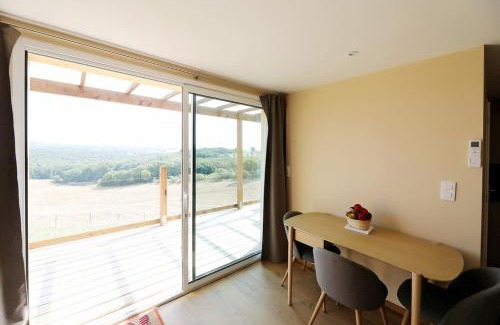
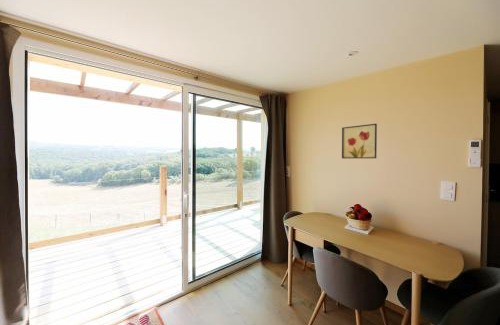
+ wall art (358, 142)
